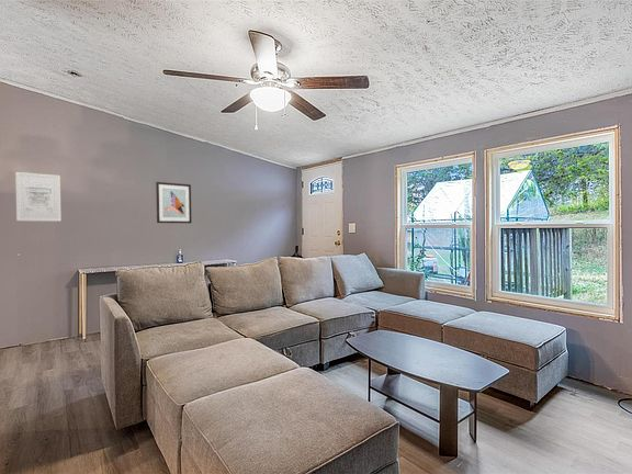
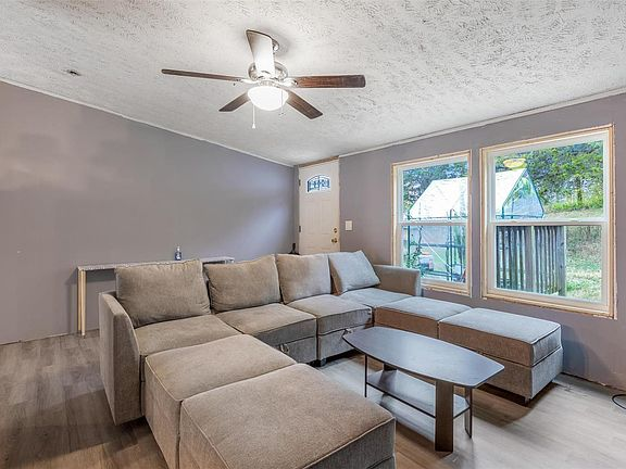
- wall art (38, 196)
- wall art (173, 203)
